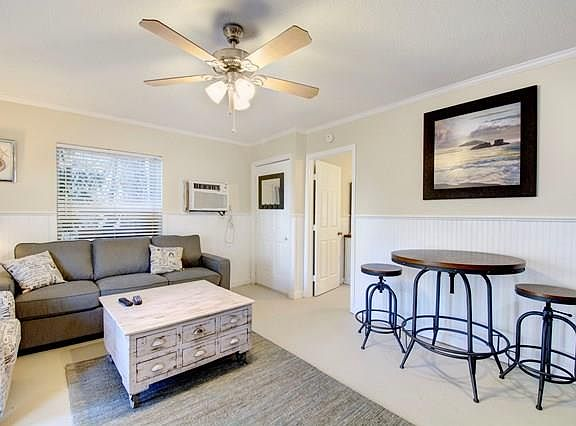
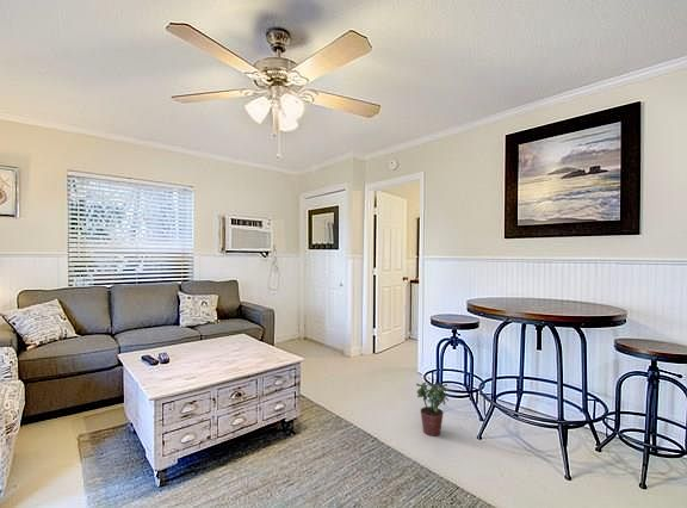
+ potted plant (429, 407)
